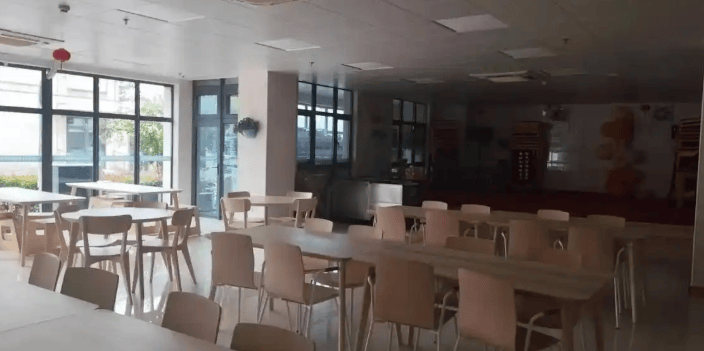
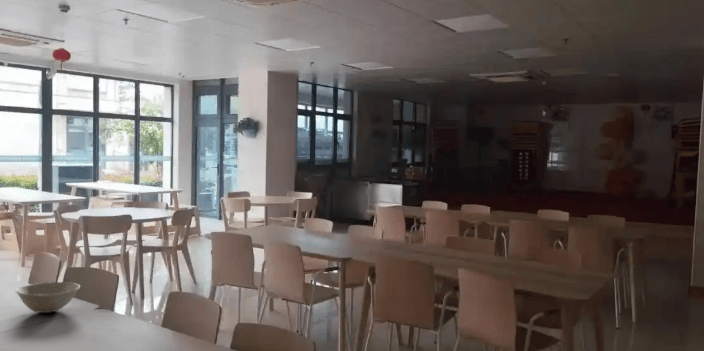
+ bowl (48, 299)
